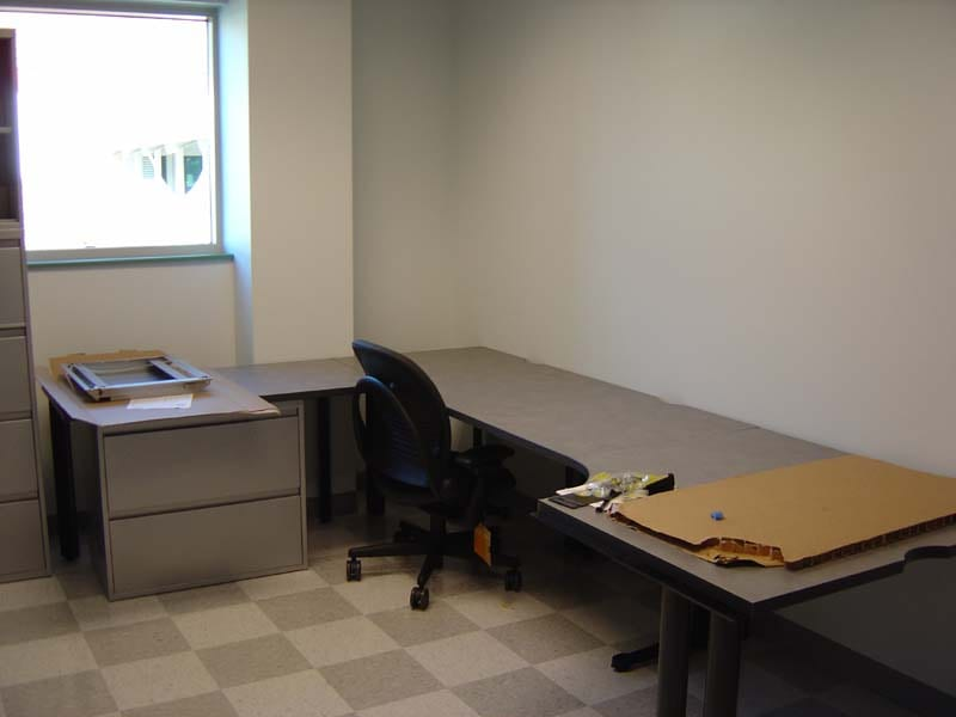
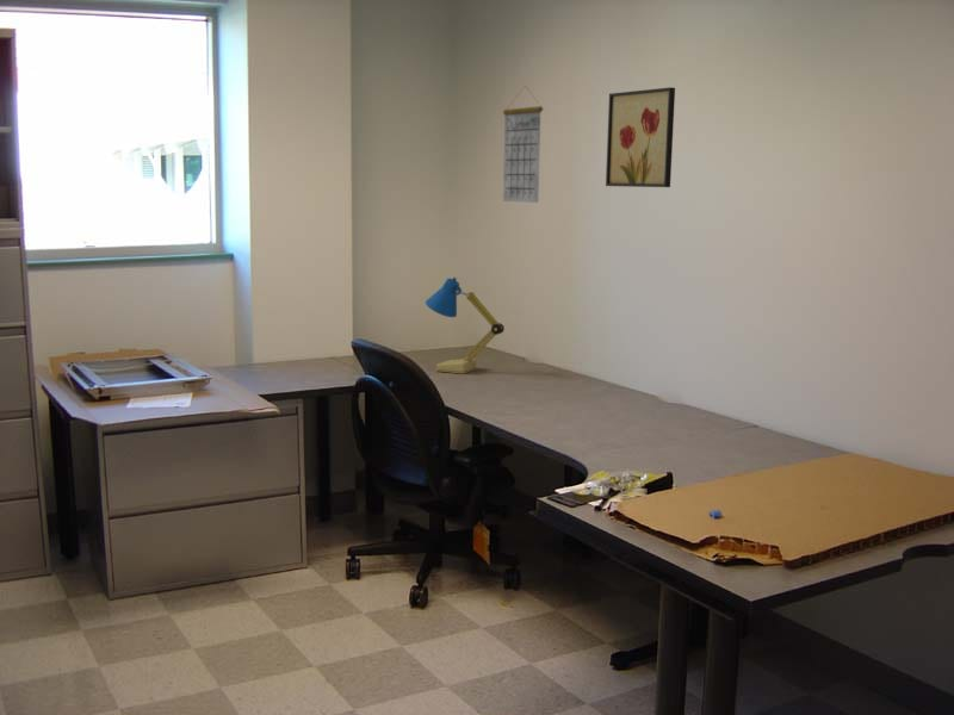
+ wall art (640, 138)
+ calendar (521, 143)
+ desk lamp (454, 316)
